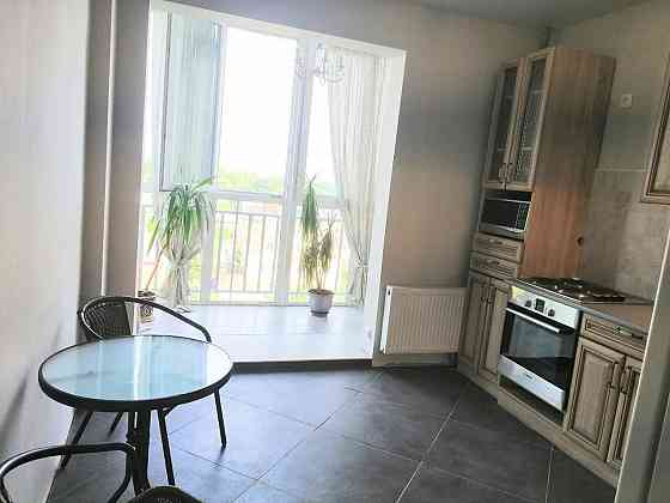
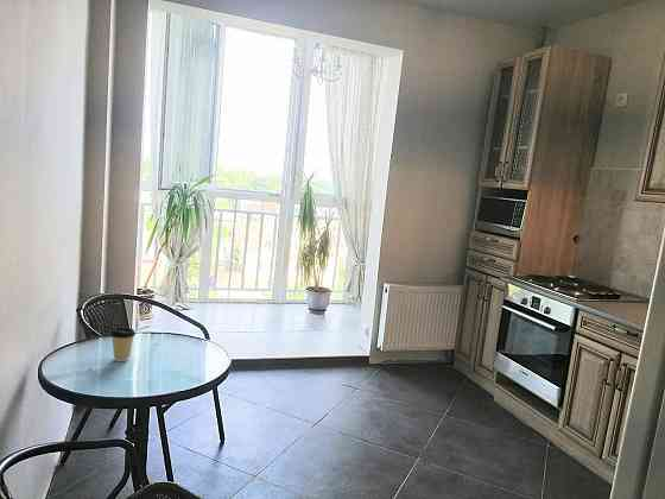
+ coffee cup (122, 343)
